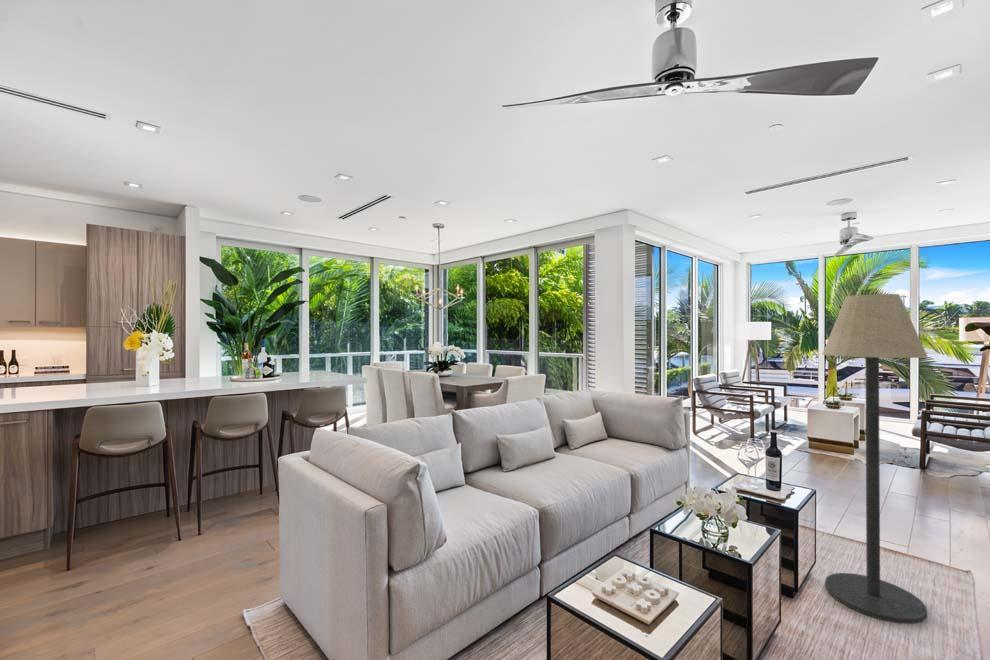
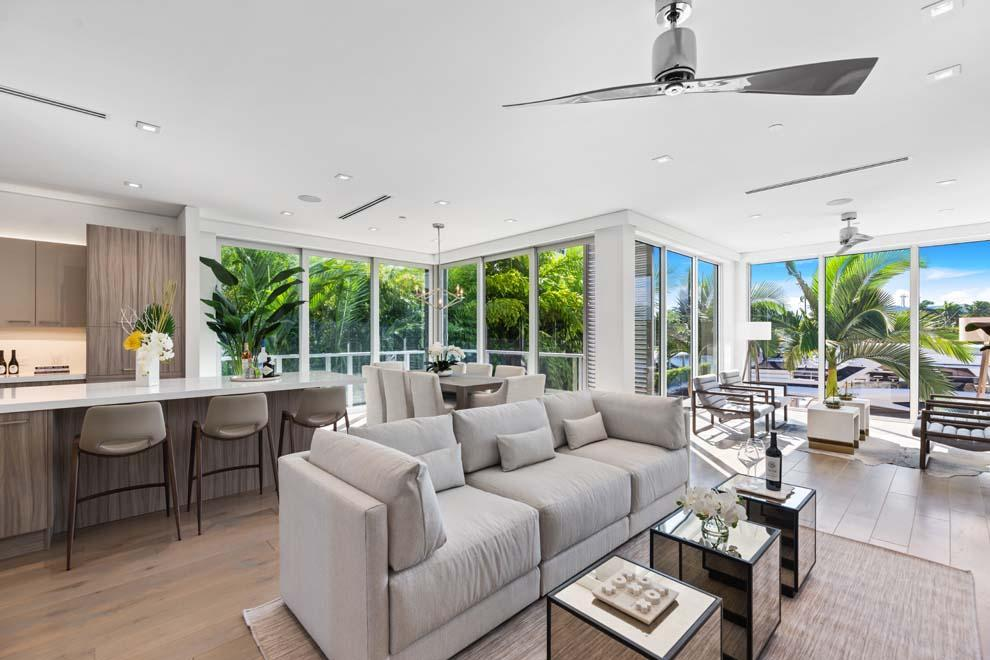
- floor lamp (872, 446)
